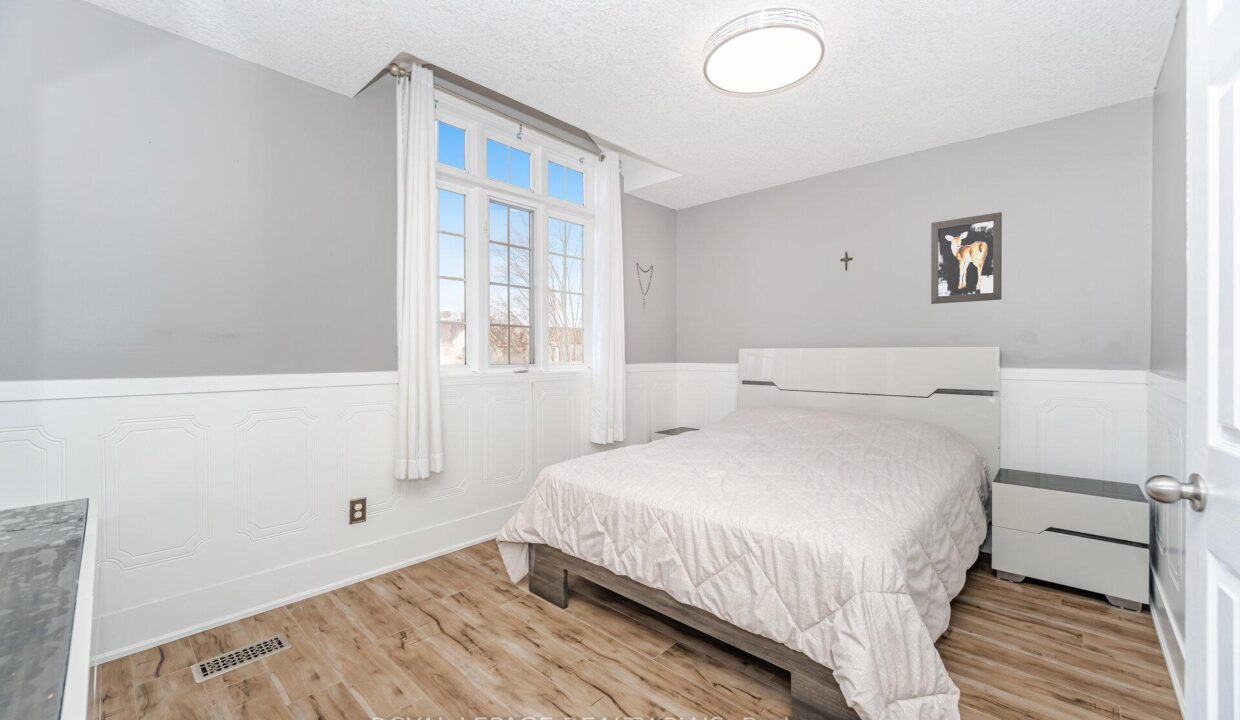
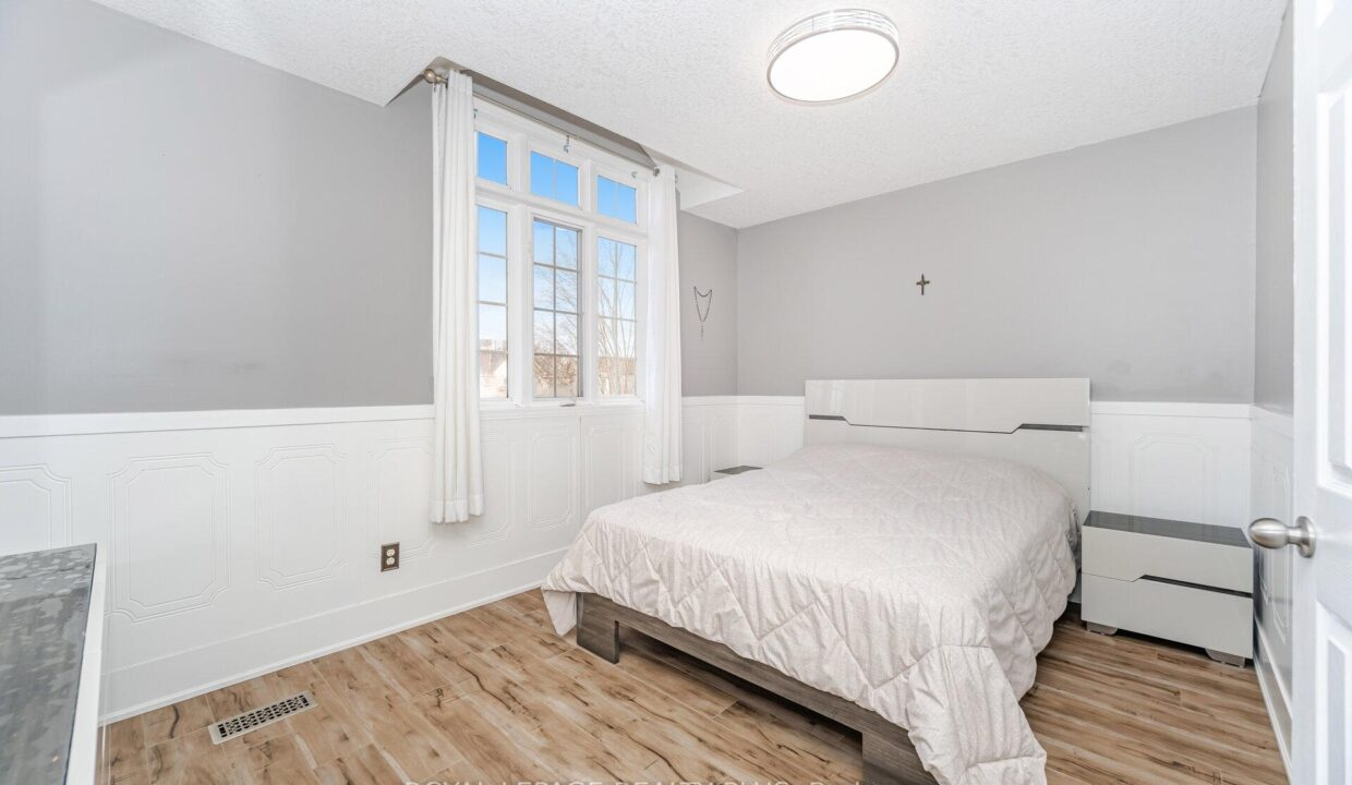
- wall art (965, 259)
